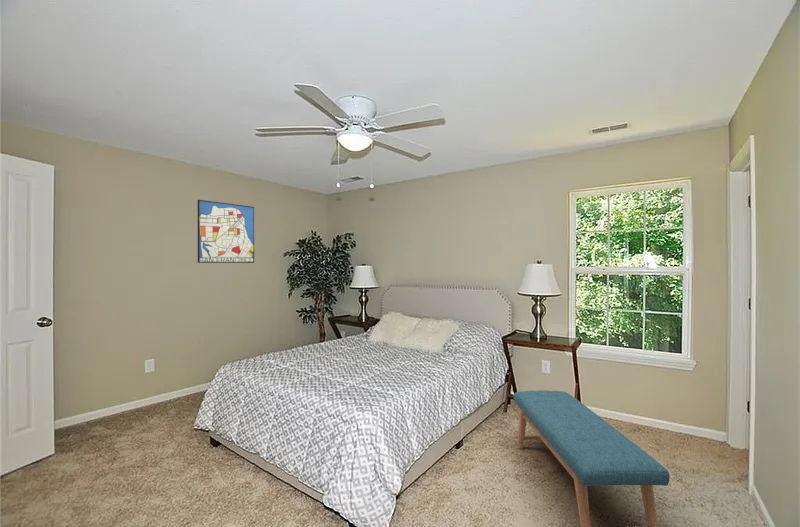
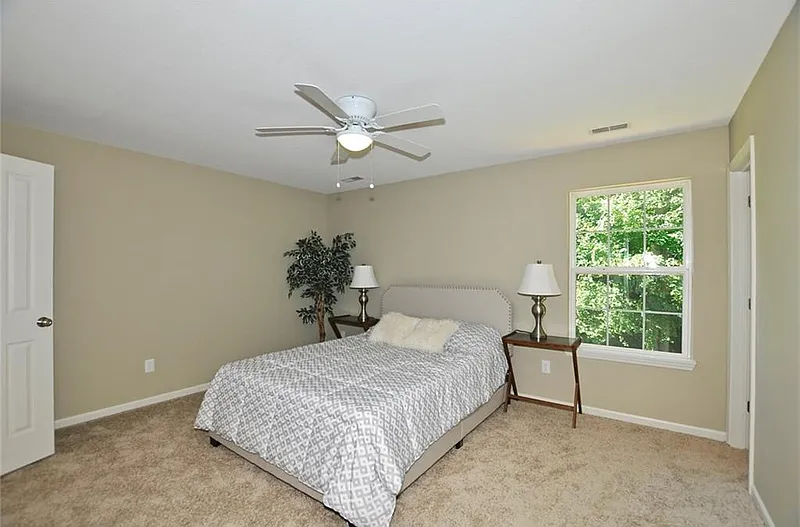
- wall art (227, 233)
- bench (573, 452)
